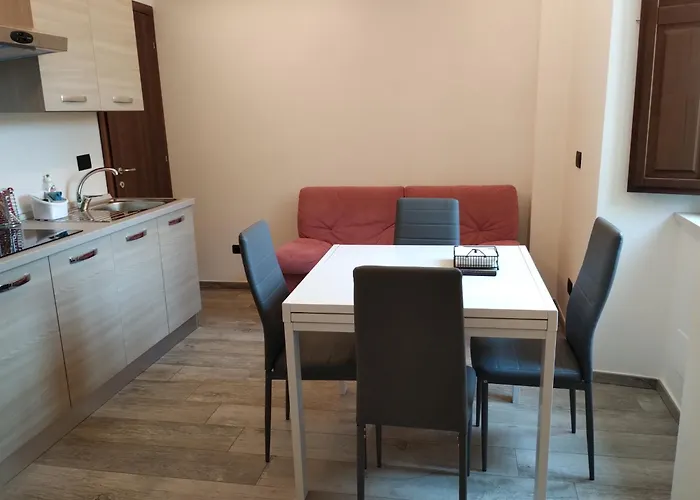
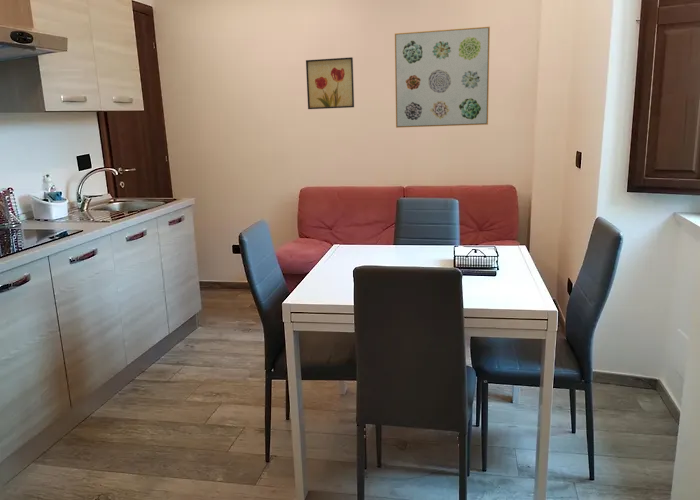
+ wall art (441, 79)
+ wall art (330, 83)
